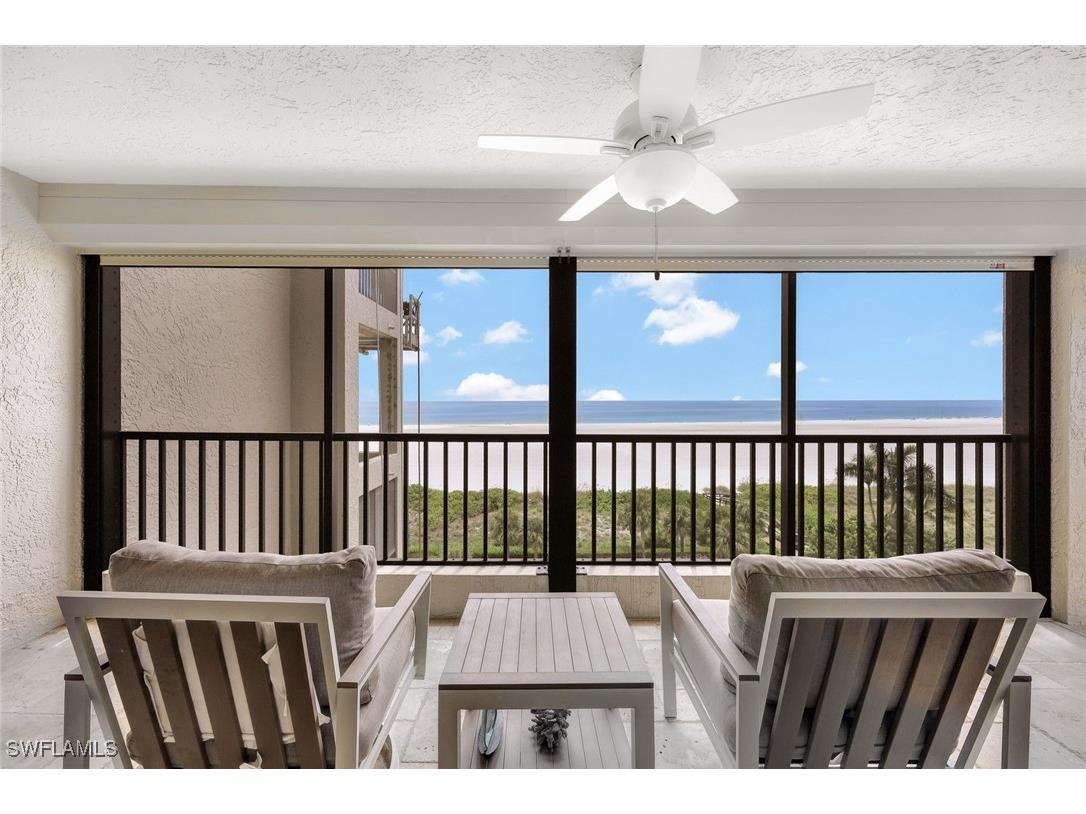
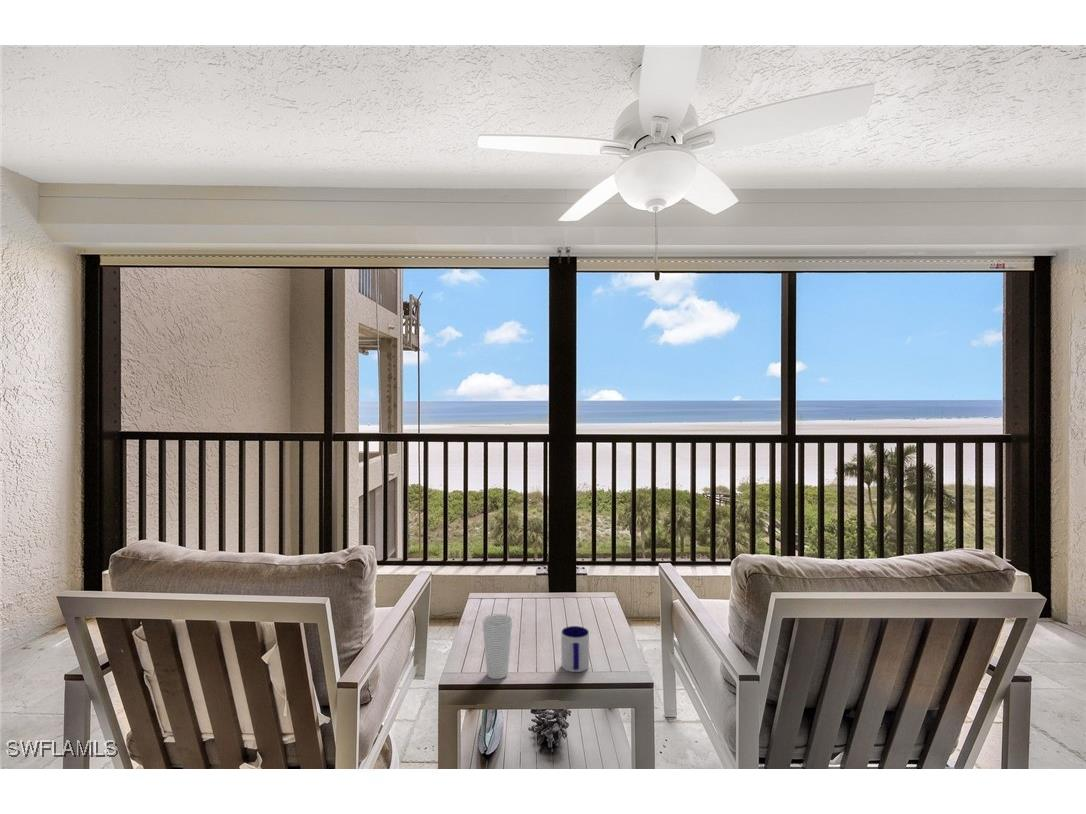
+ cup (497, 646)
+ mug (575, 651)
